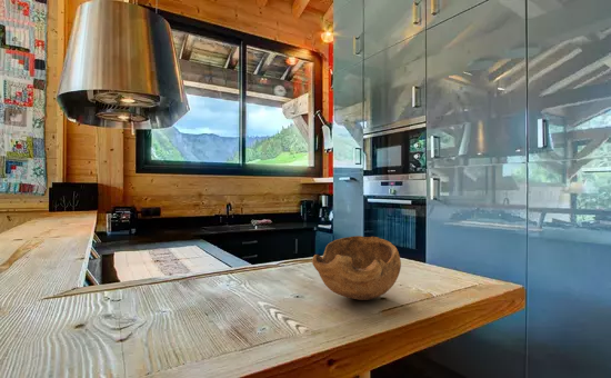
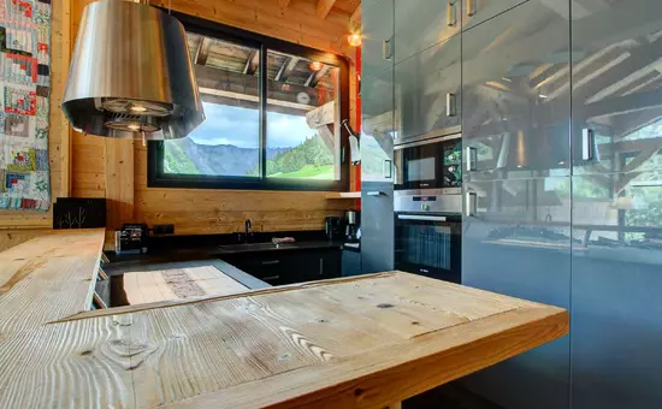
- bowl (357, 270)
